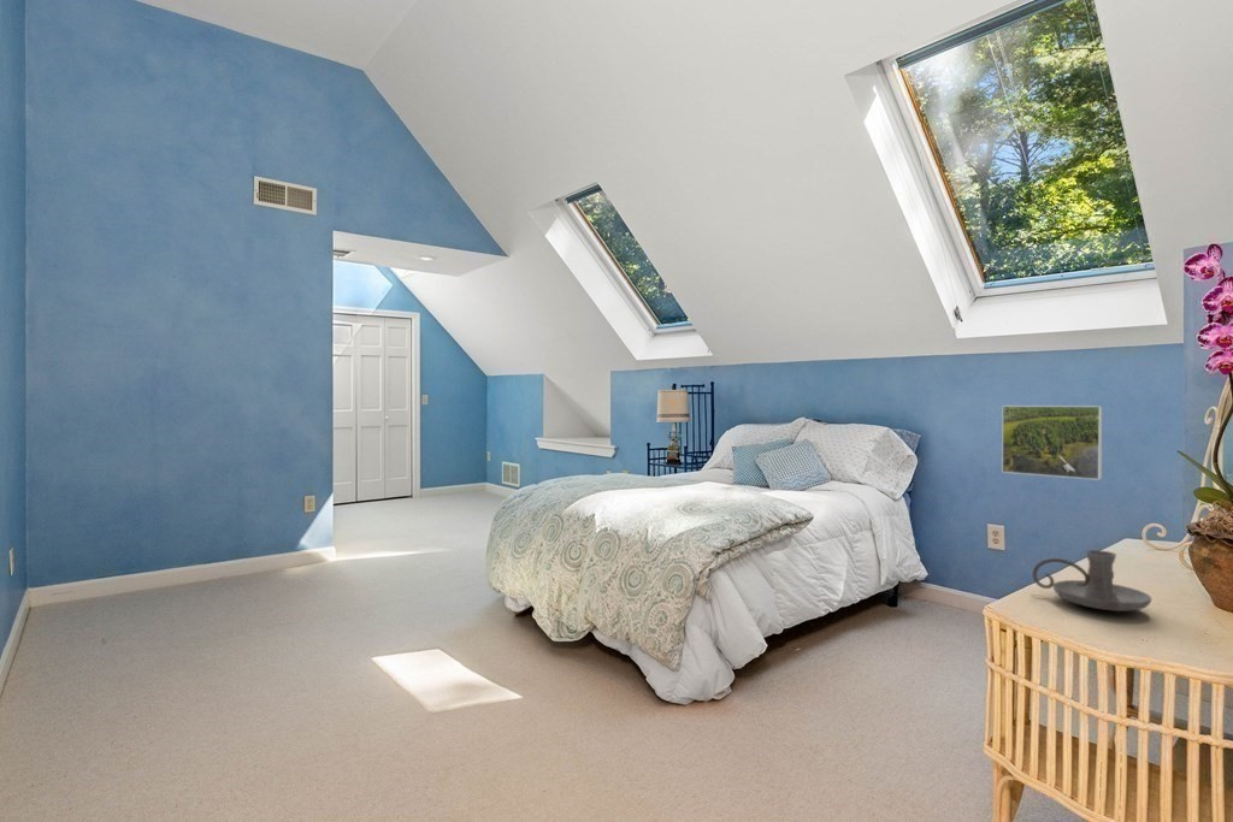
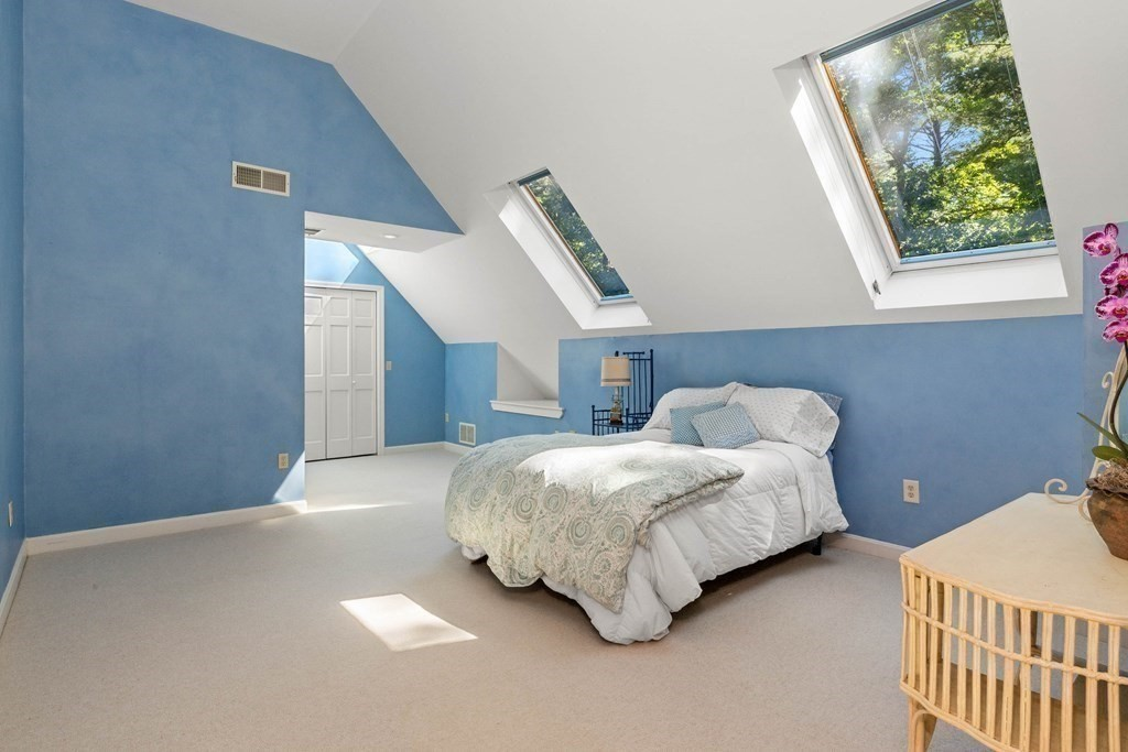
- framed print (1049, 440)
- candle holder (1089, 576)
